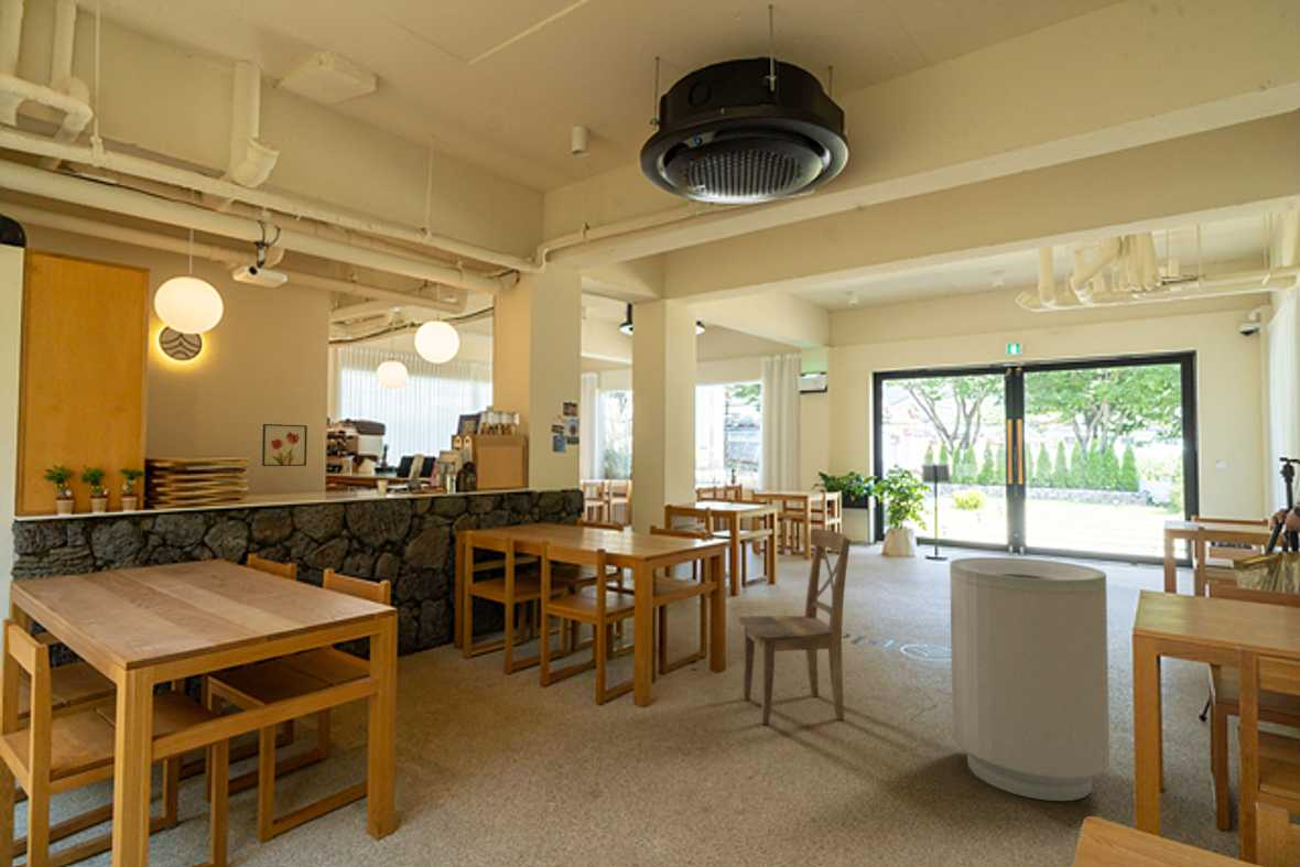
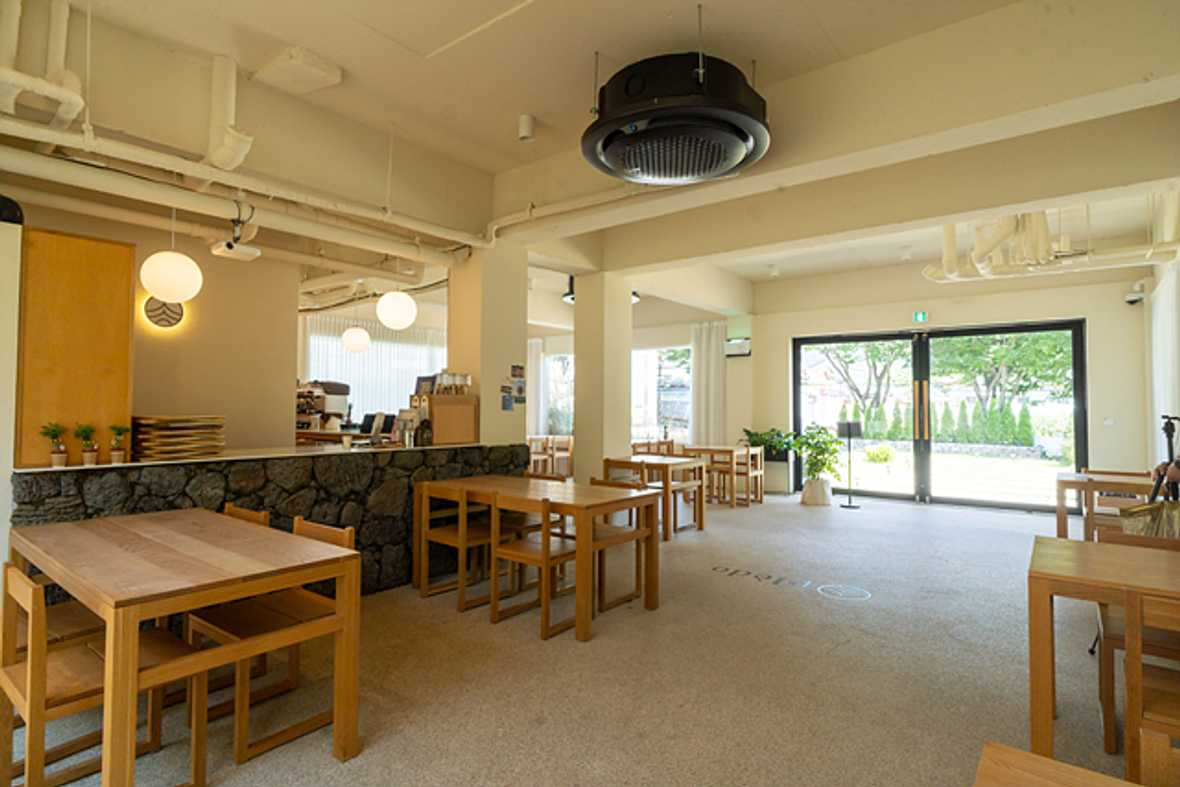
- trash can (1026, 670)
- wall art (284, 445)
- dining chair (794, 620)
